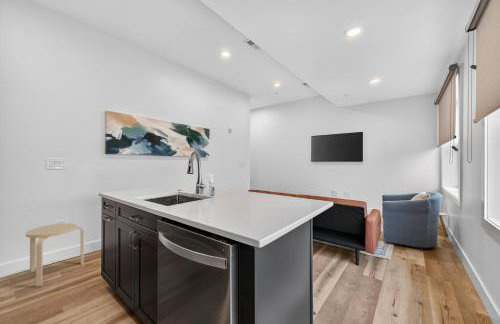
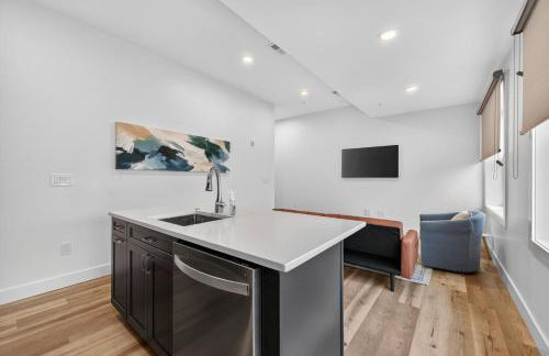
- stool (42, 249)
